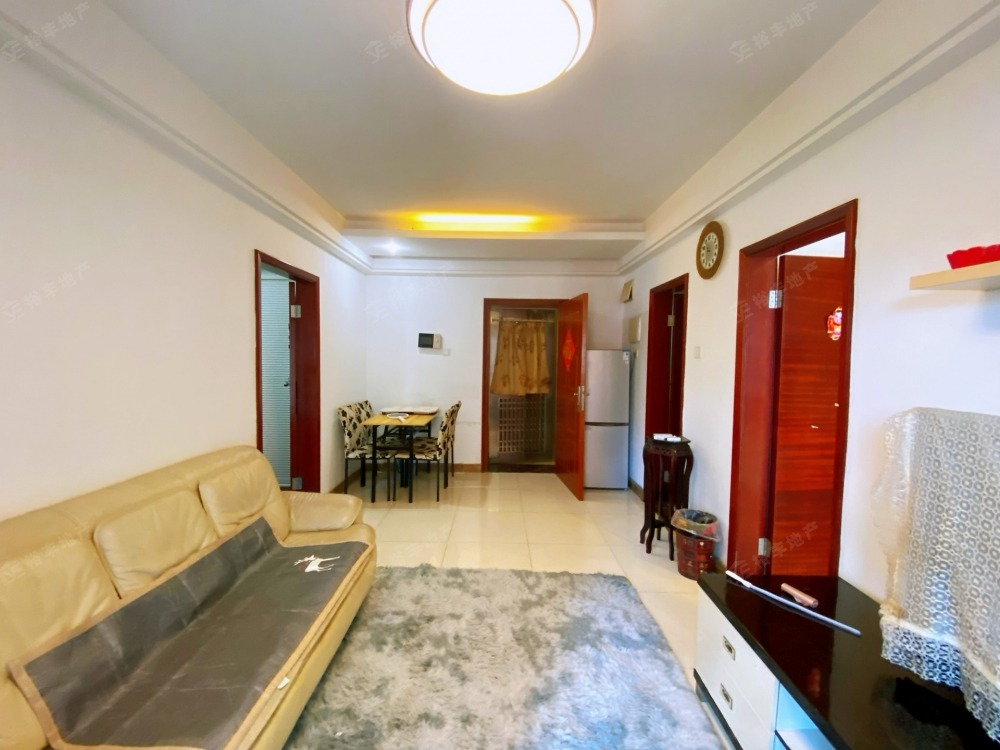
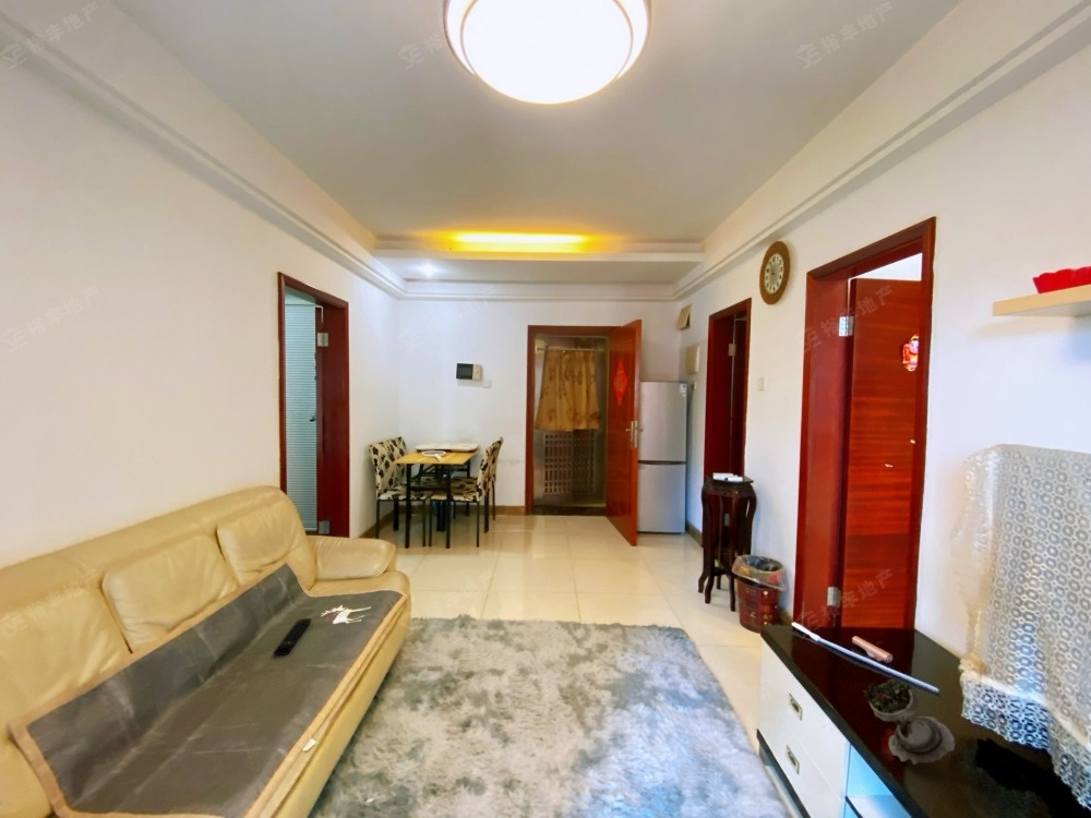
+ succulent plant (906, 720)
+ remote control (293, 635)
